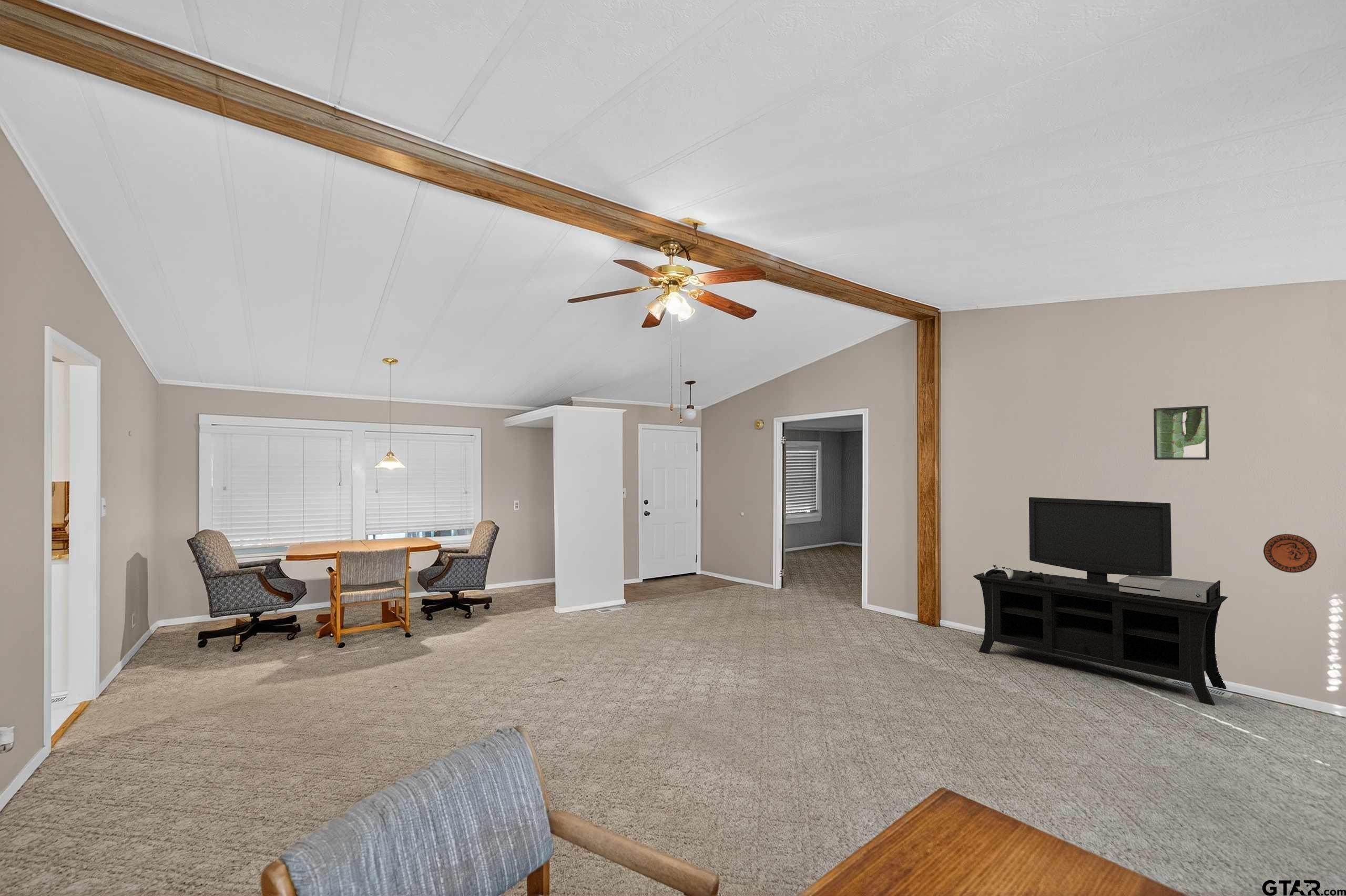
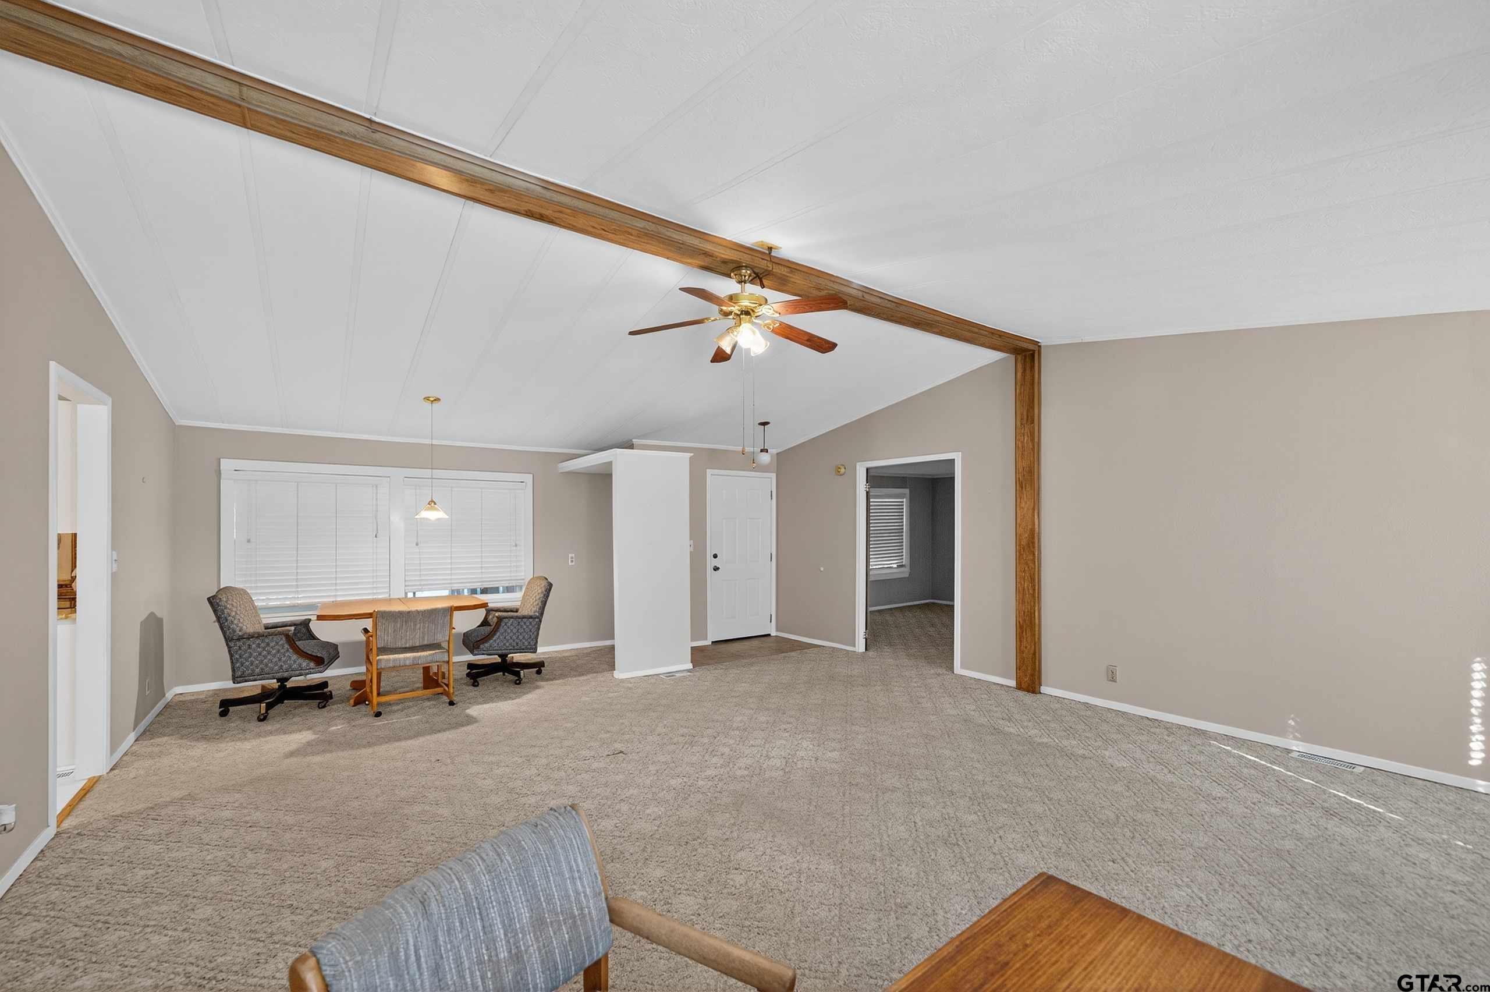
- media console (1089, 584)
- decorative plate (1289, 553)
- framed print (1180, 433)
